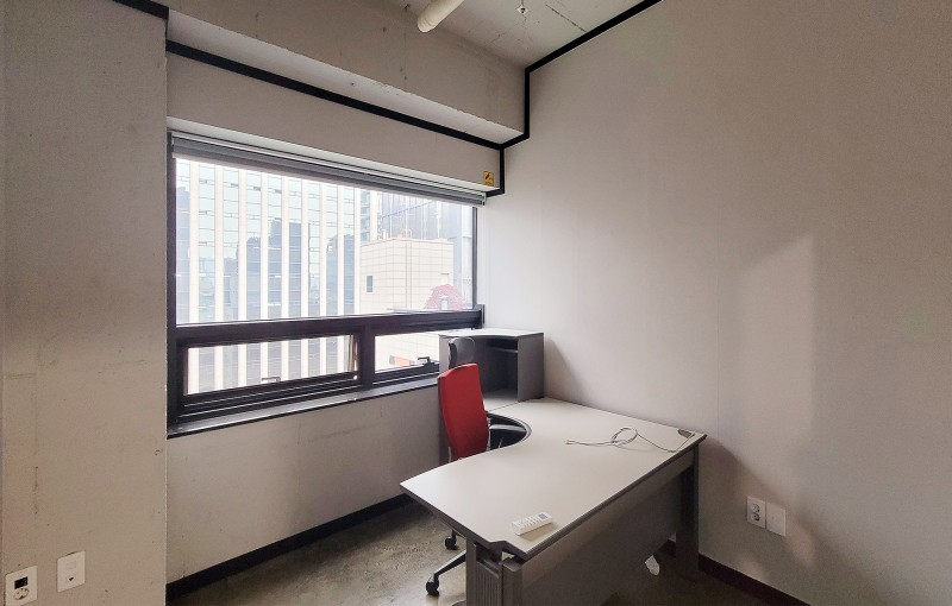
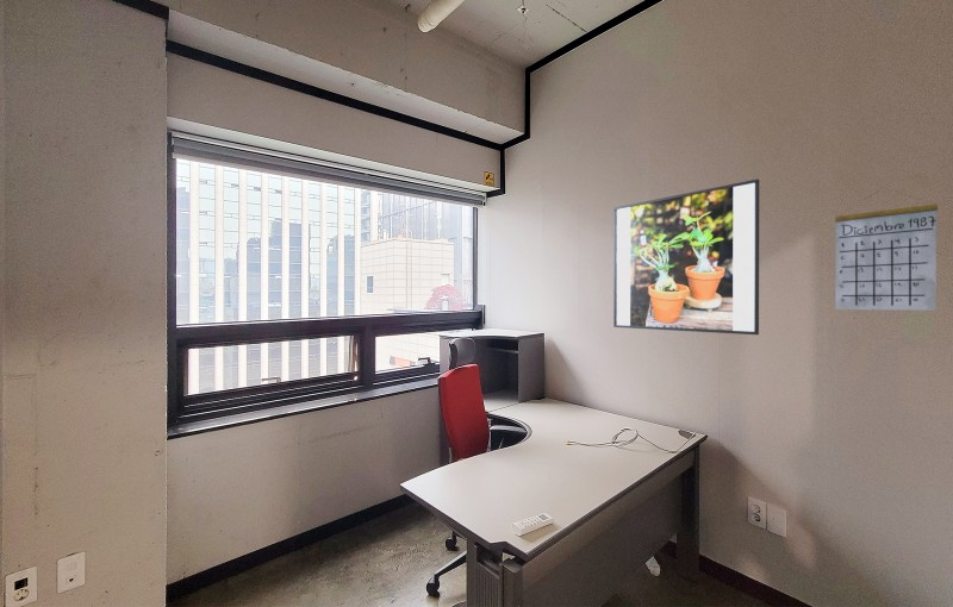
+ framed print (677, 263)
+ calendar (883, 248)
